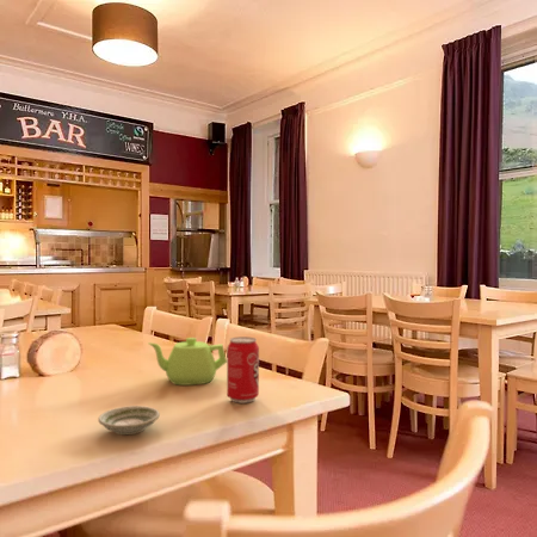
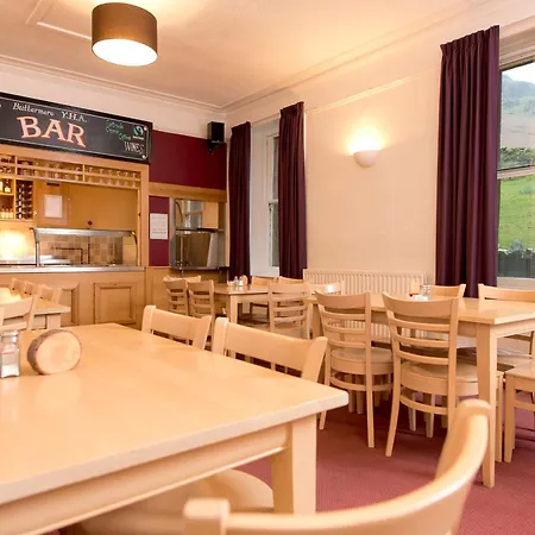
- beverage can (242, 369)
- saucer (129, 421)
- teapot (187, 358)
